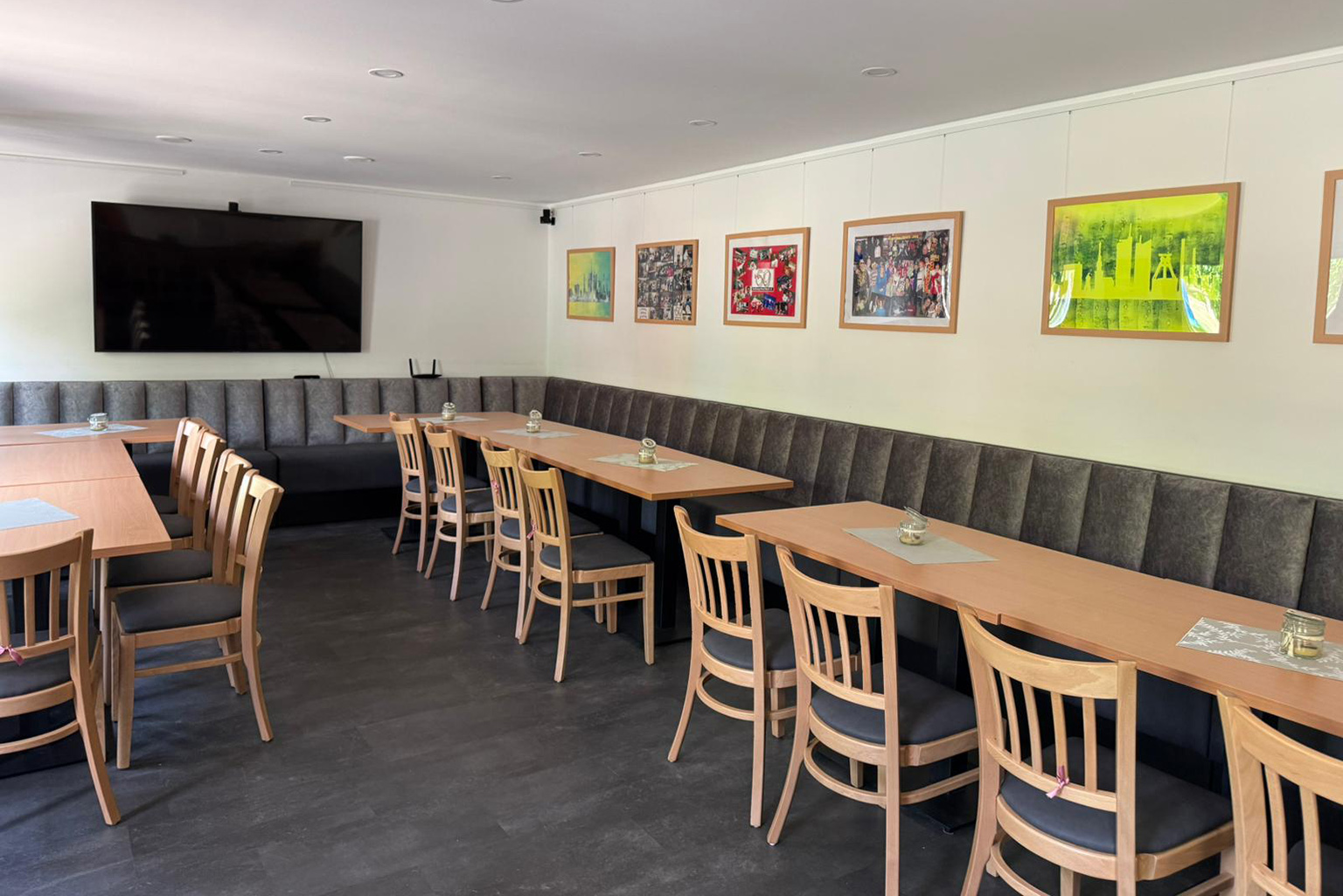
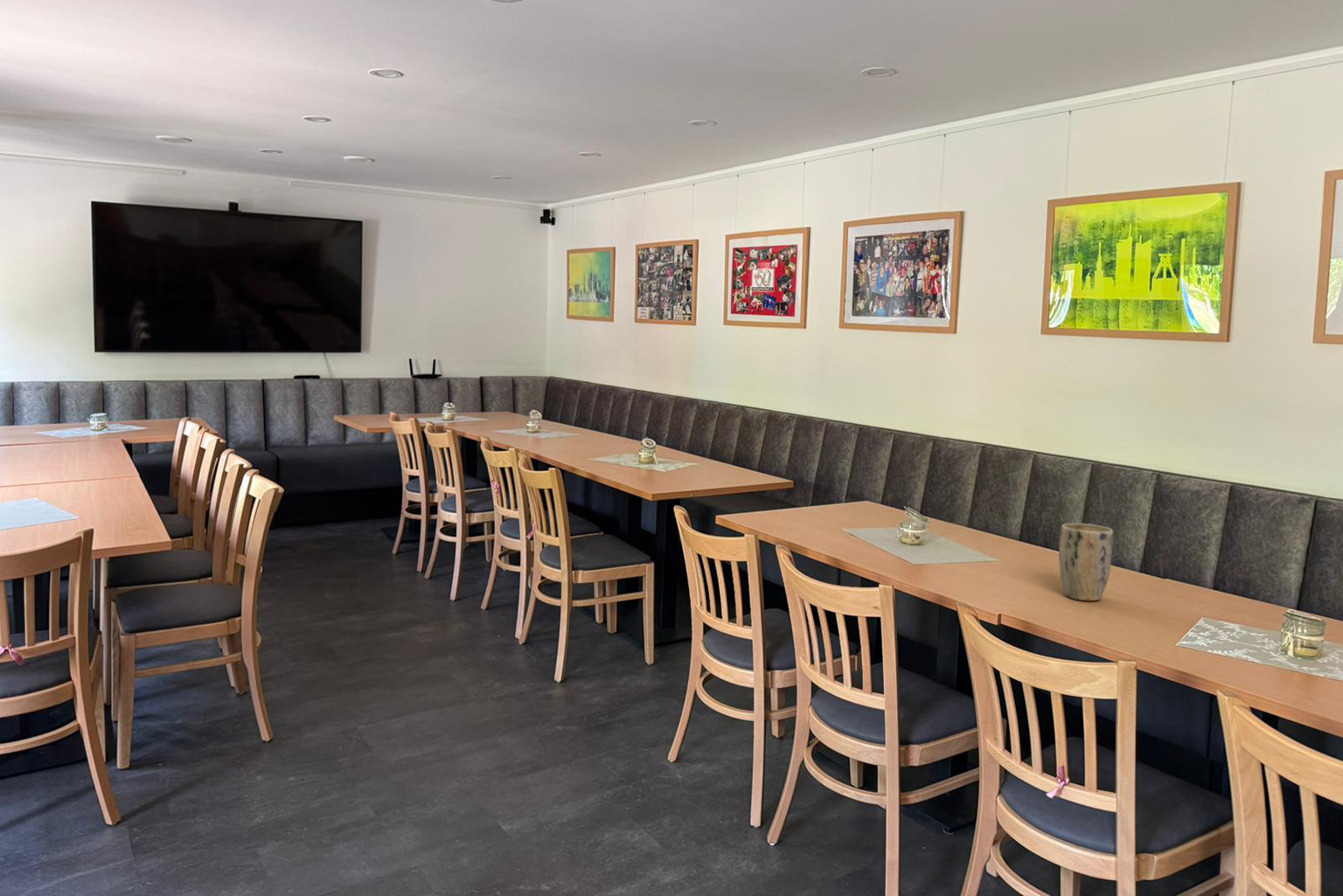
+ plant pot (1084, 562)
